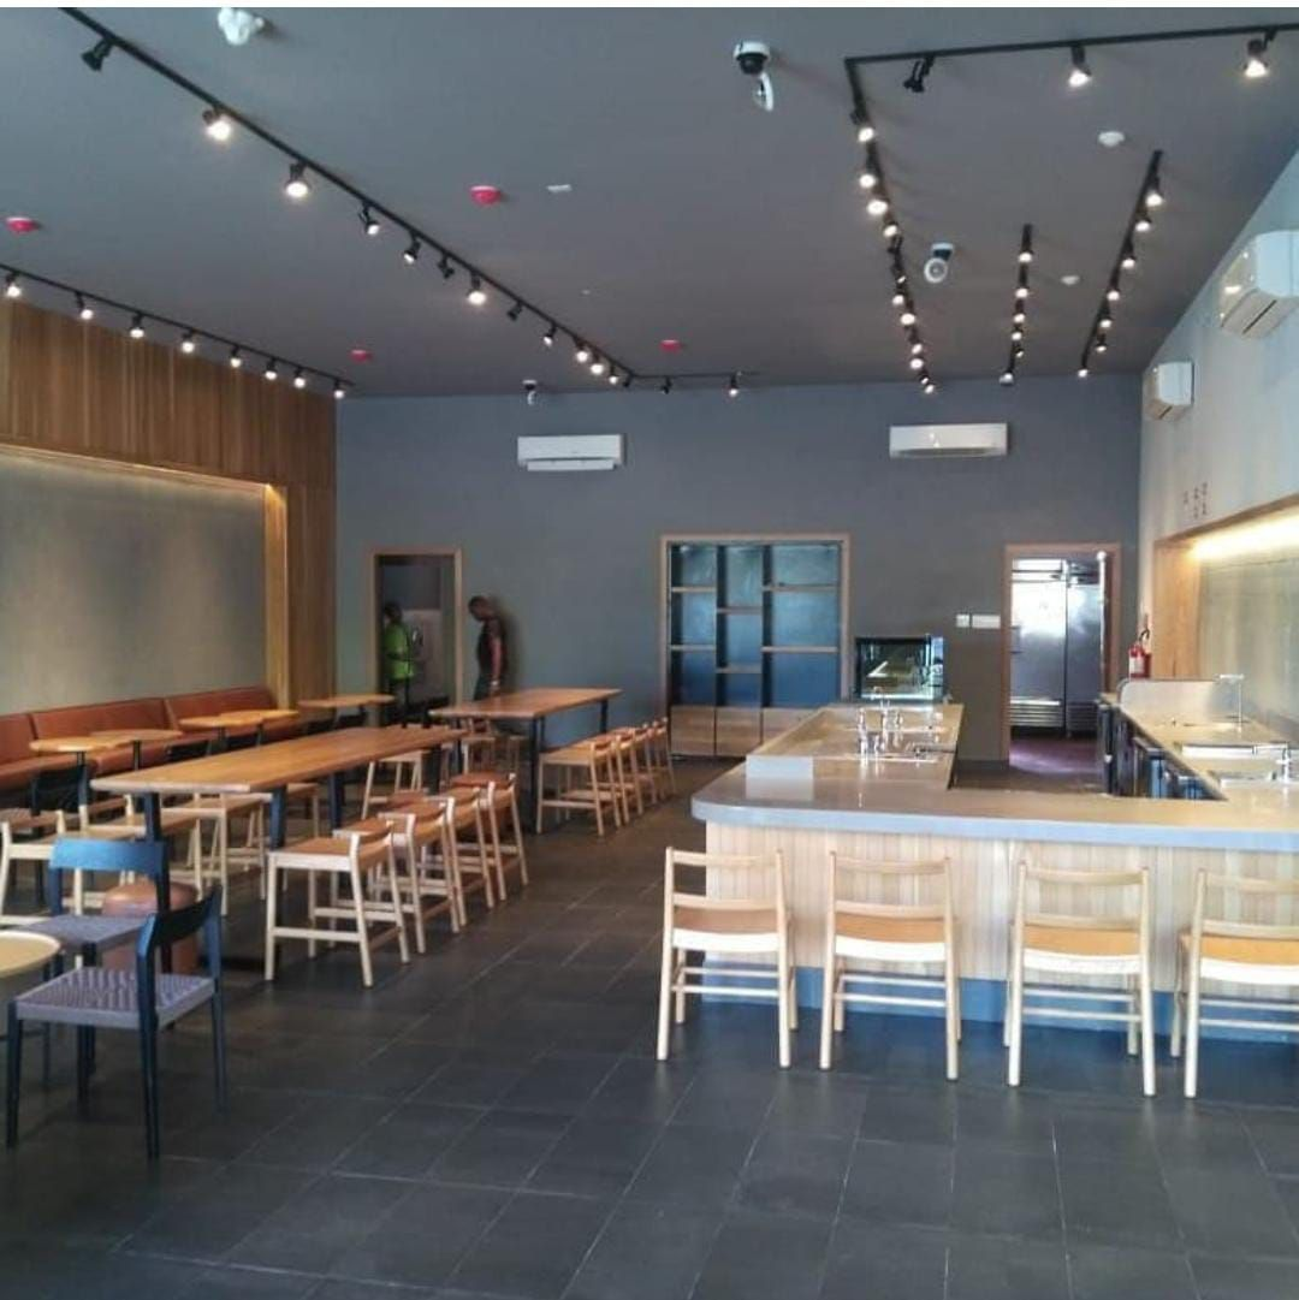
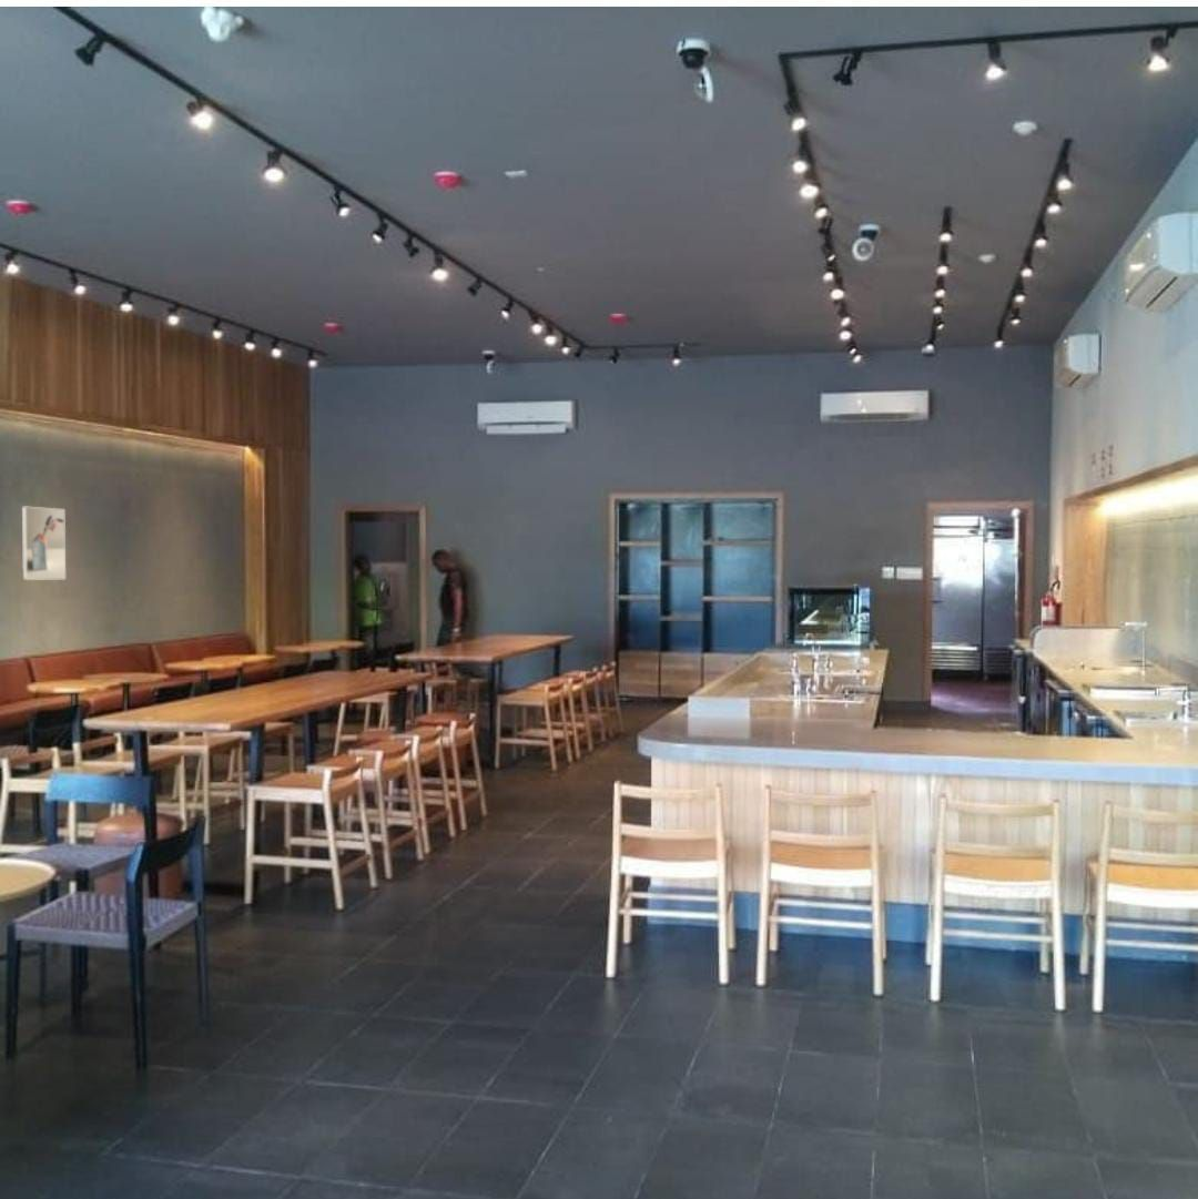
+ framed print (43, 543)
